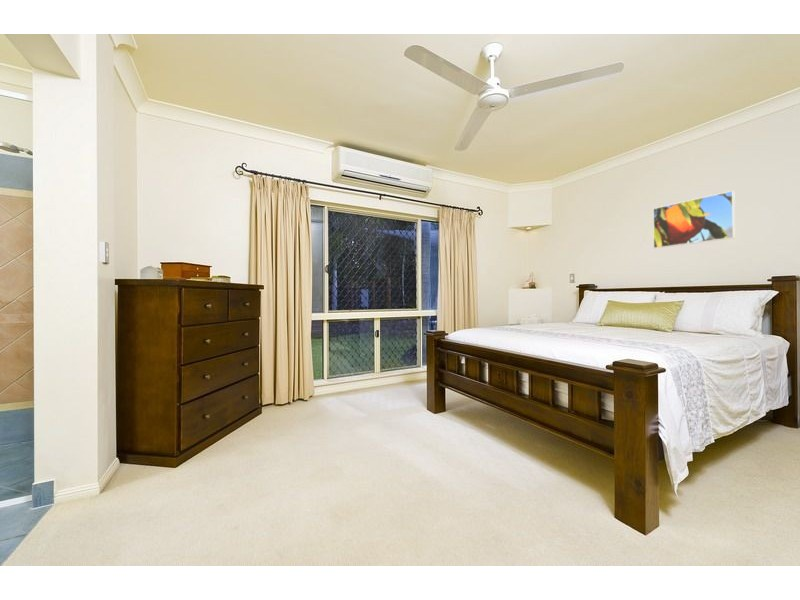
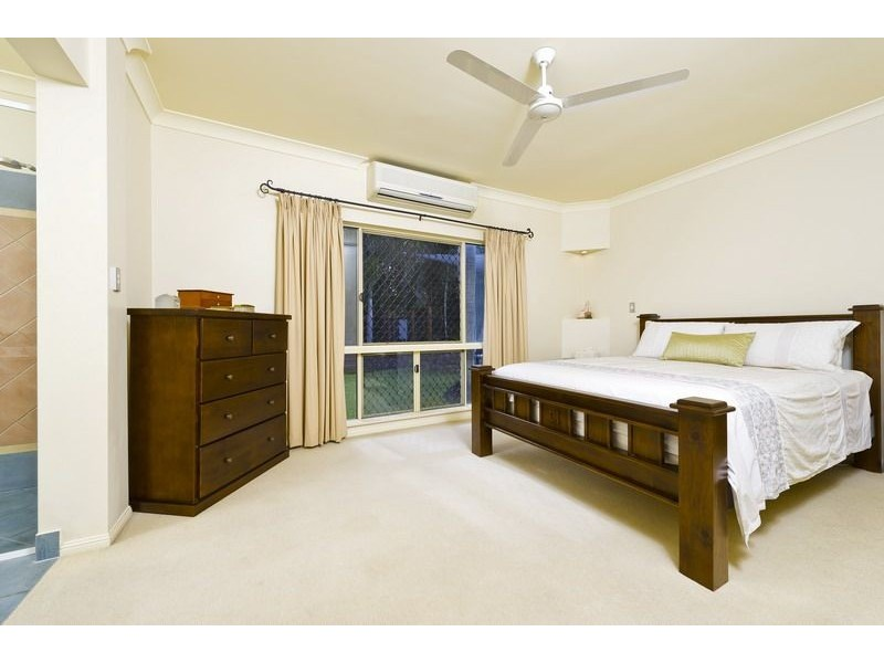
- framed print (690, 222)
